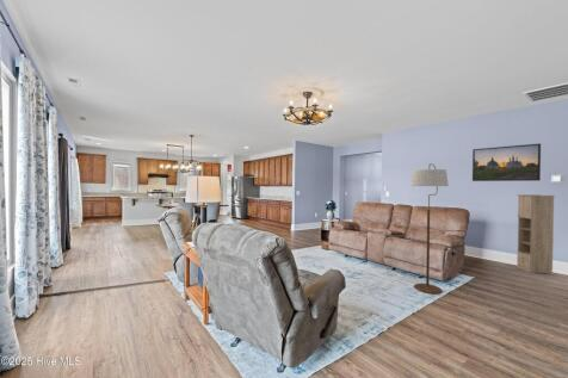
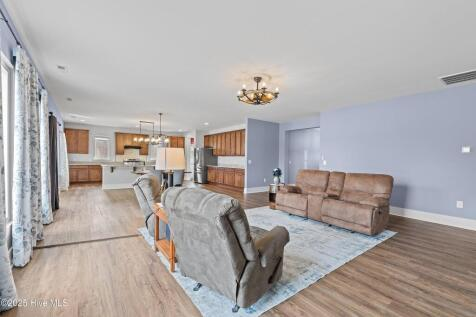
- storage cabinet (533, 233)
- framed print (504, 163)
- floor lamp (428, 225)
